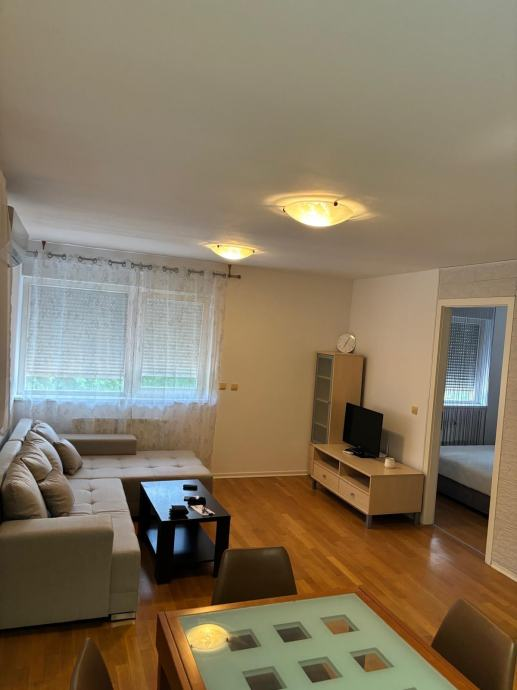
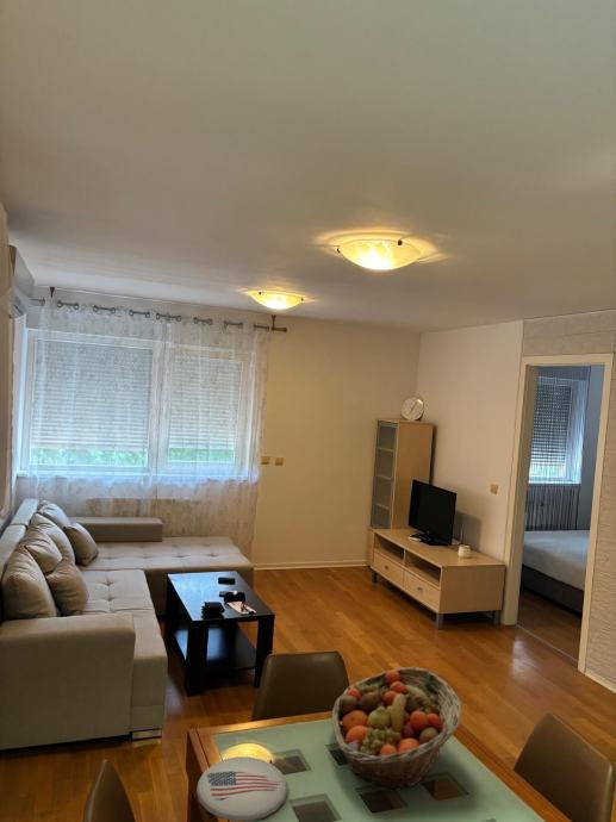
+ fruit basket (393, 721)
+ plate (242, 785)
